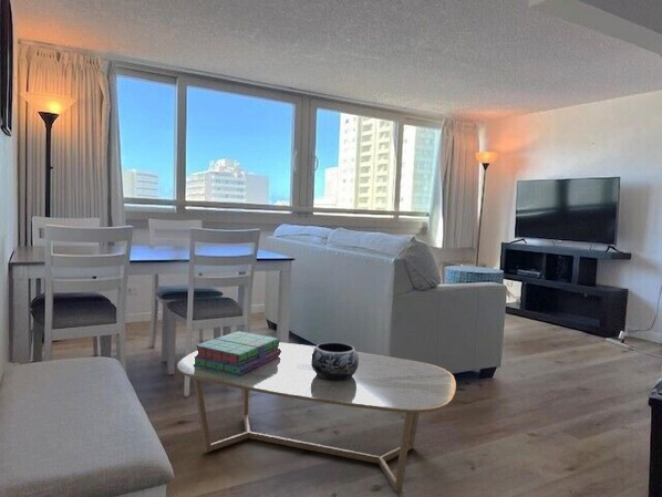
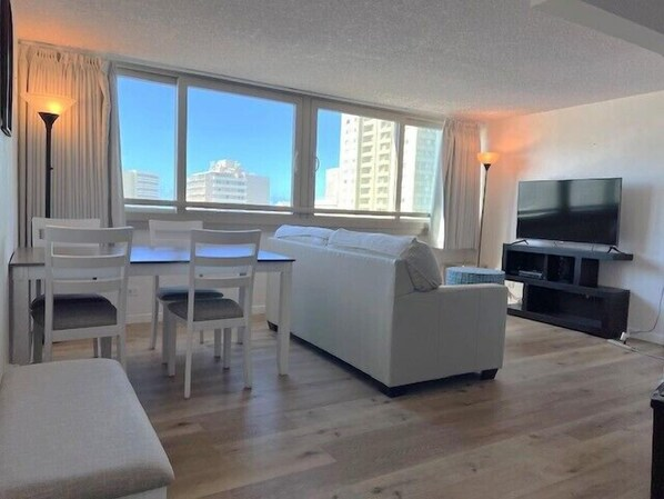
- coffee table (314, 401)
- stack of books (238, 350)
- decorative bowl (334, 360)
